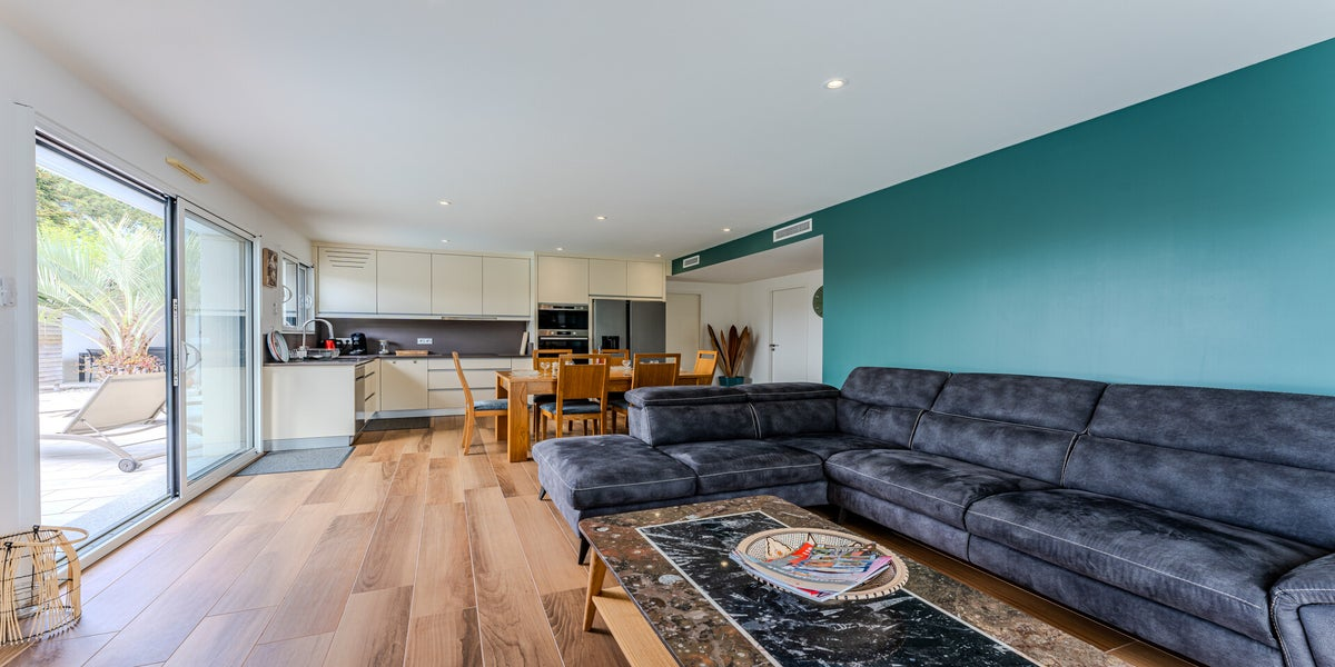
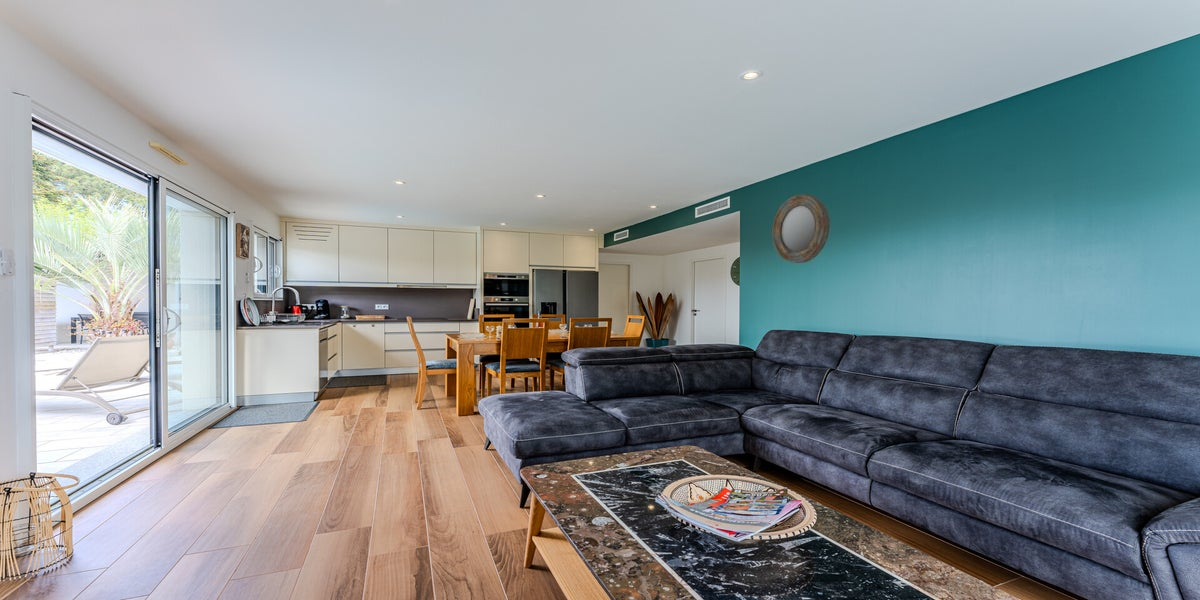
+ home mirror (798, 229)
